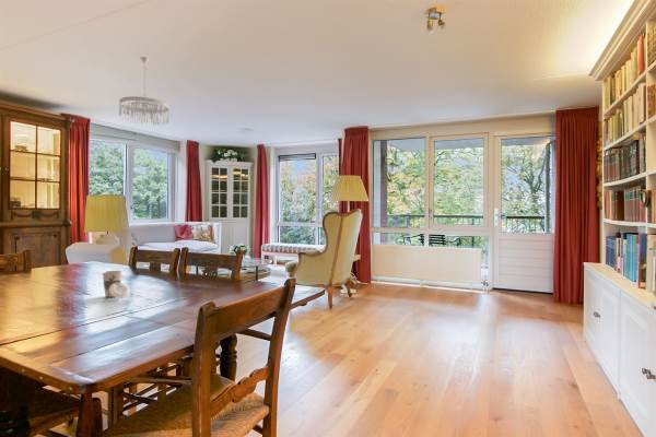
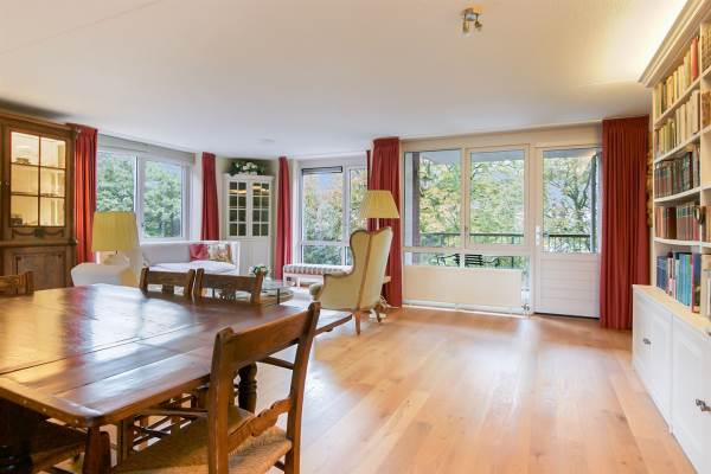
- chandelier (144, 87)
- cup (115, 284)
